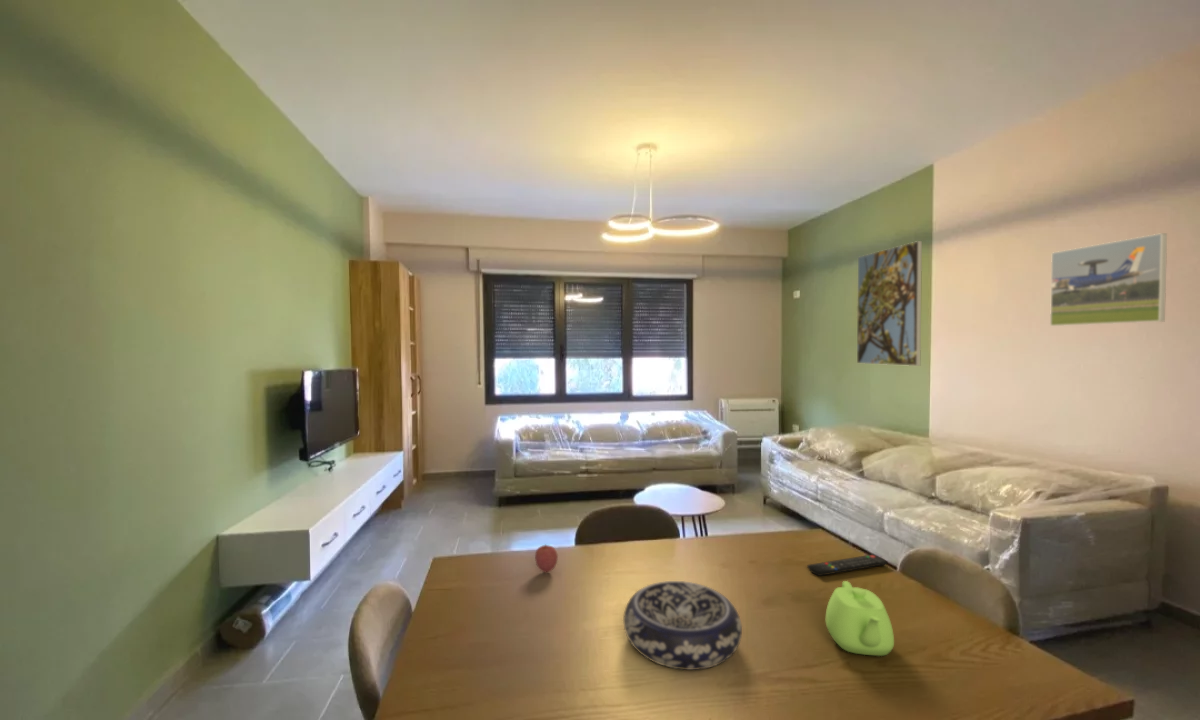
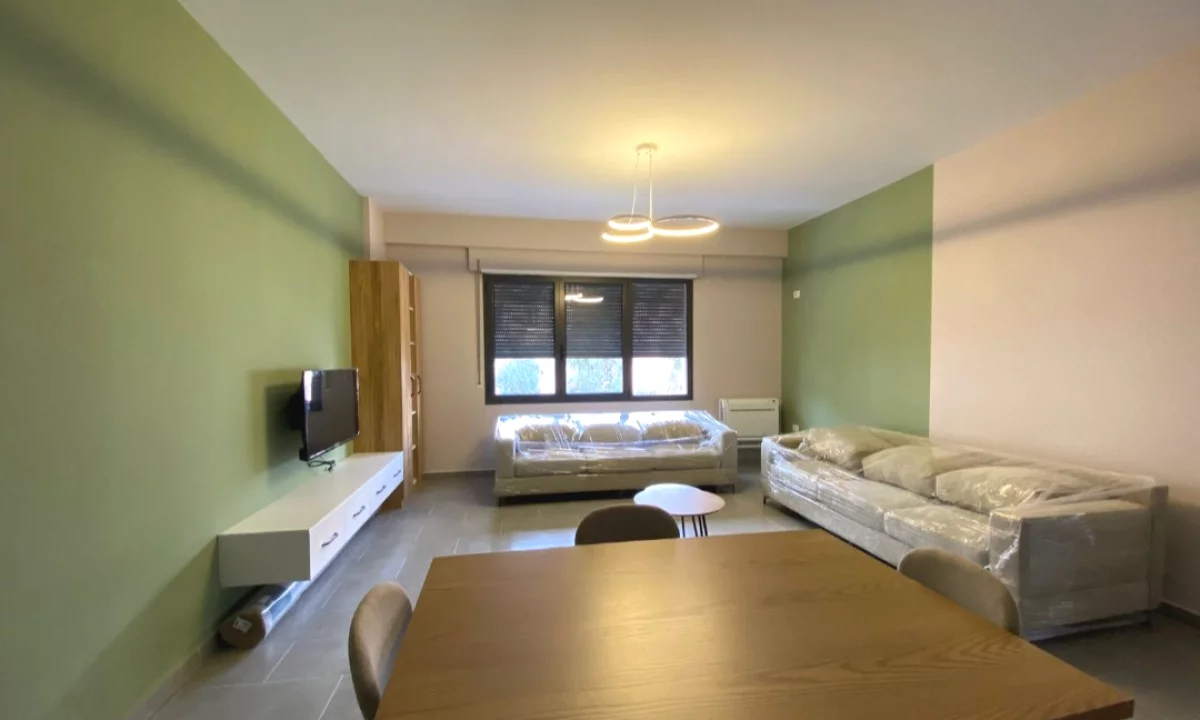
- teapot (859, 618)
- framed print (1103, 284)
- decorative bowl (681, 622)
- remote control (848, 565)
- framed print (886, 307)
- fruit (546, 558)
